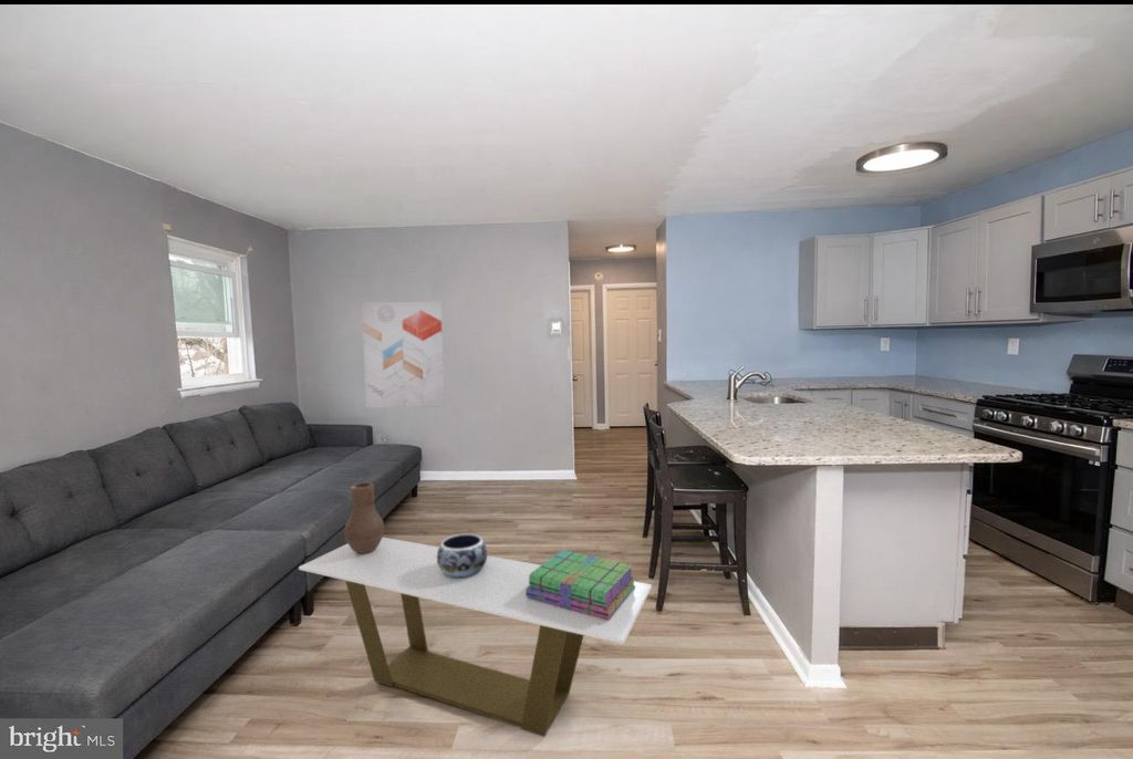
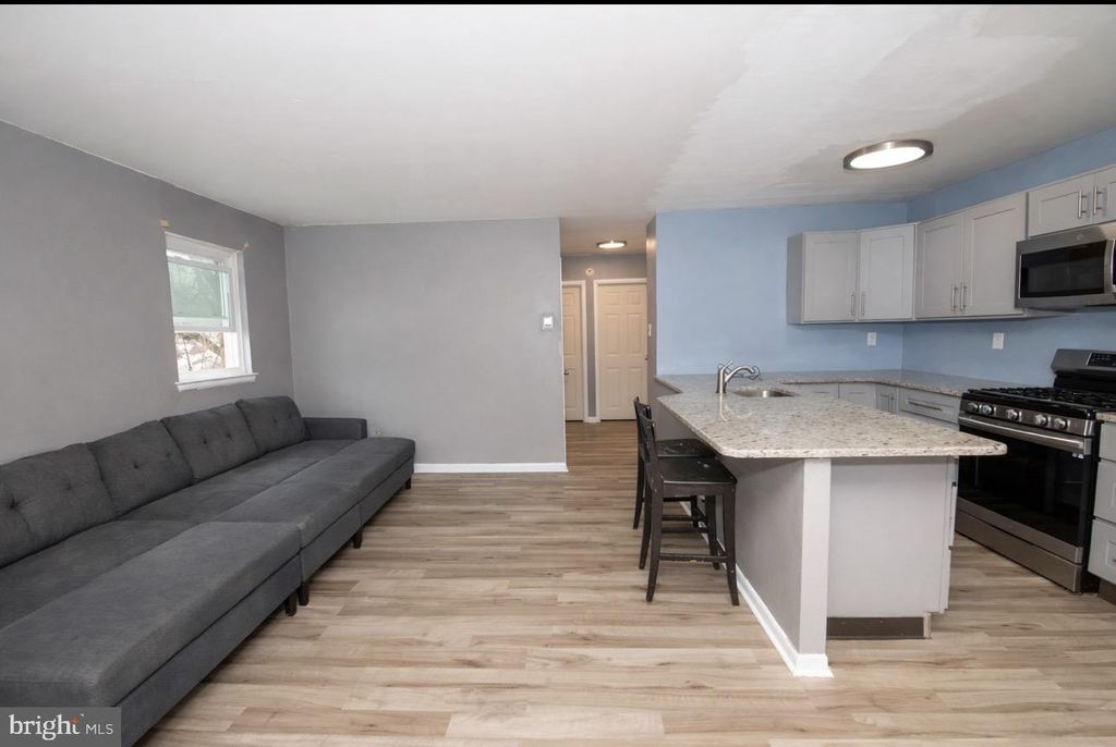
- vase (364, 517)
- decorative bowl (461, 554)
- wall art (403, 354)
- coffee table (471, 609)
- stack of books (581, 580)
